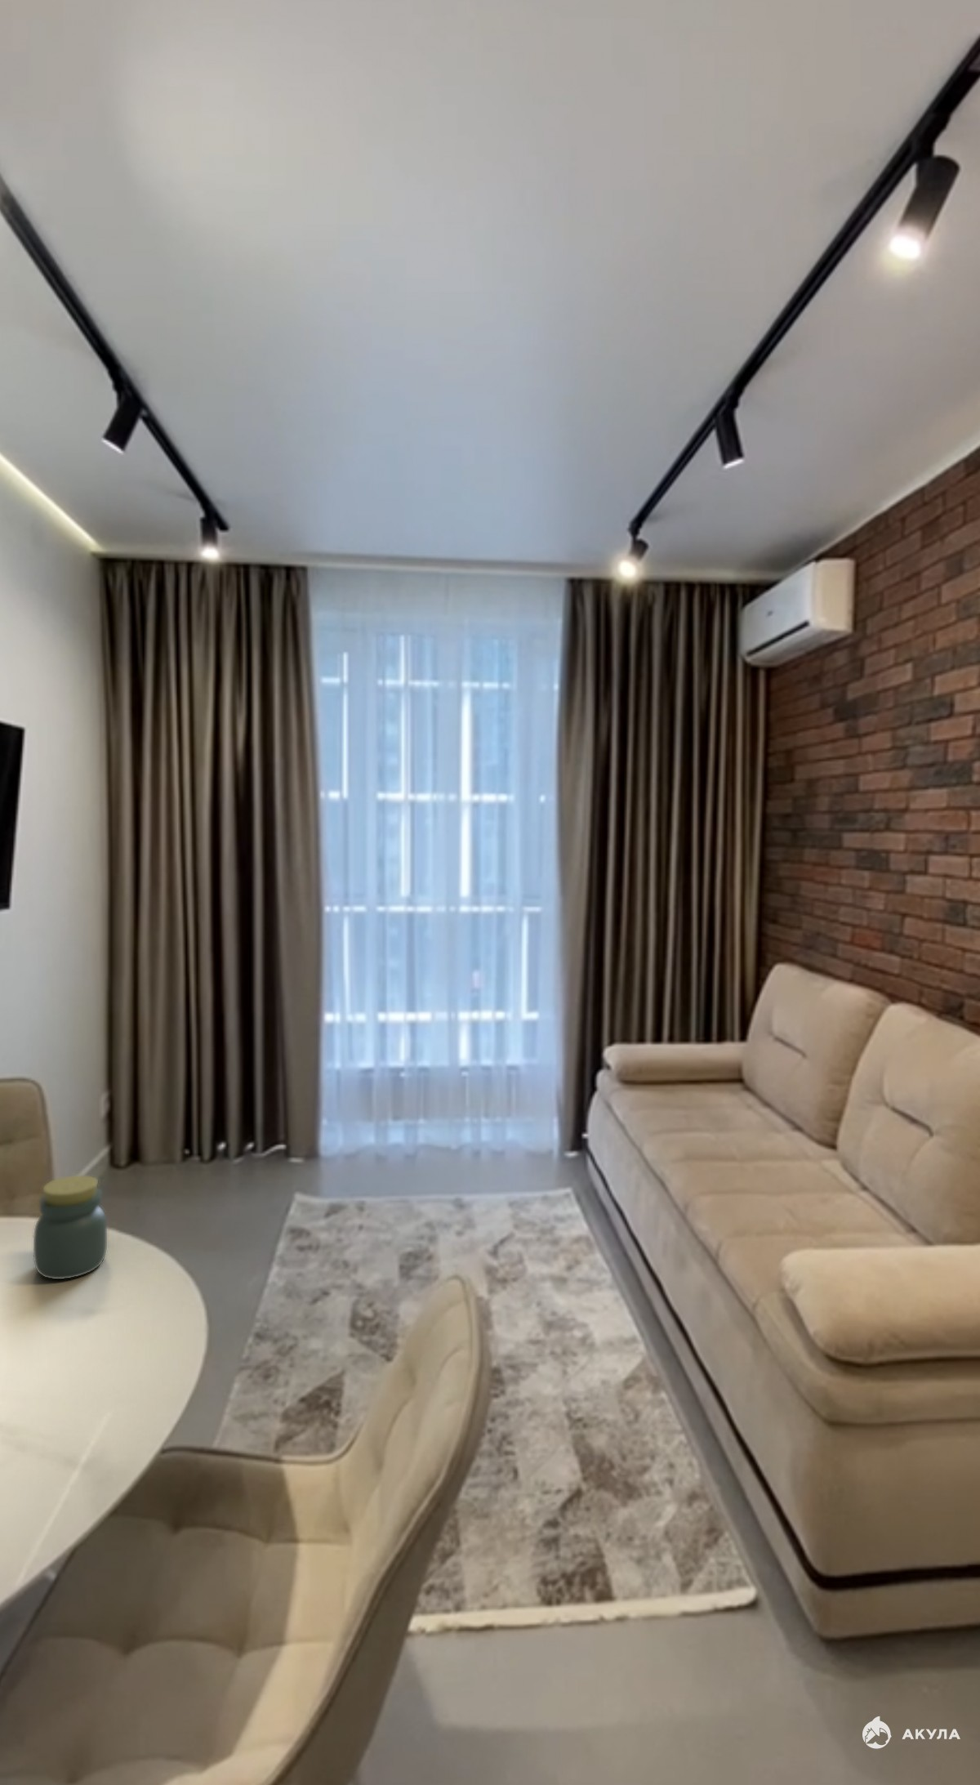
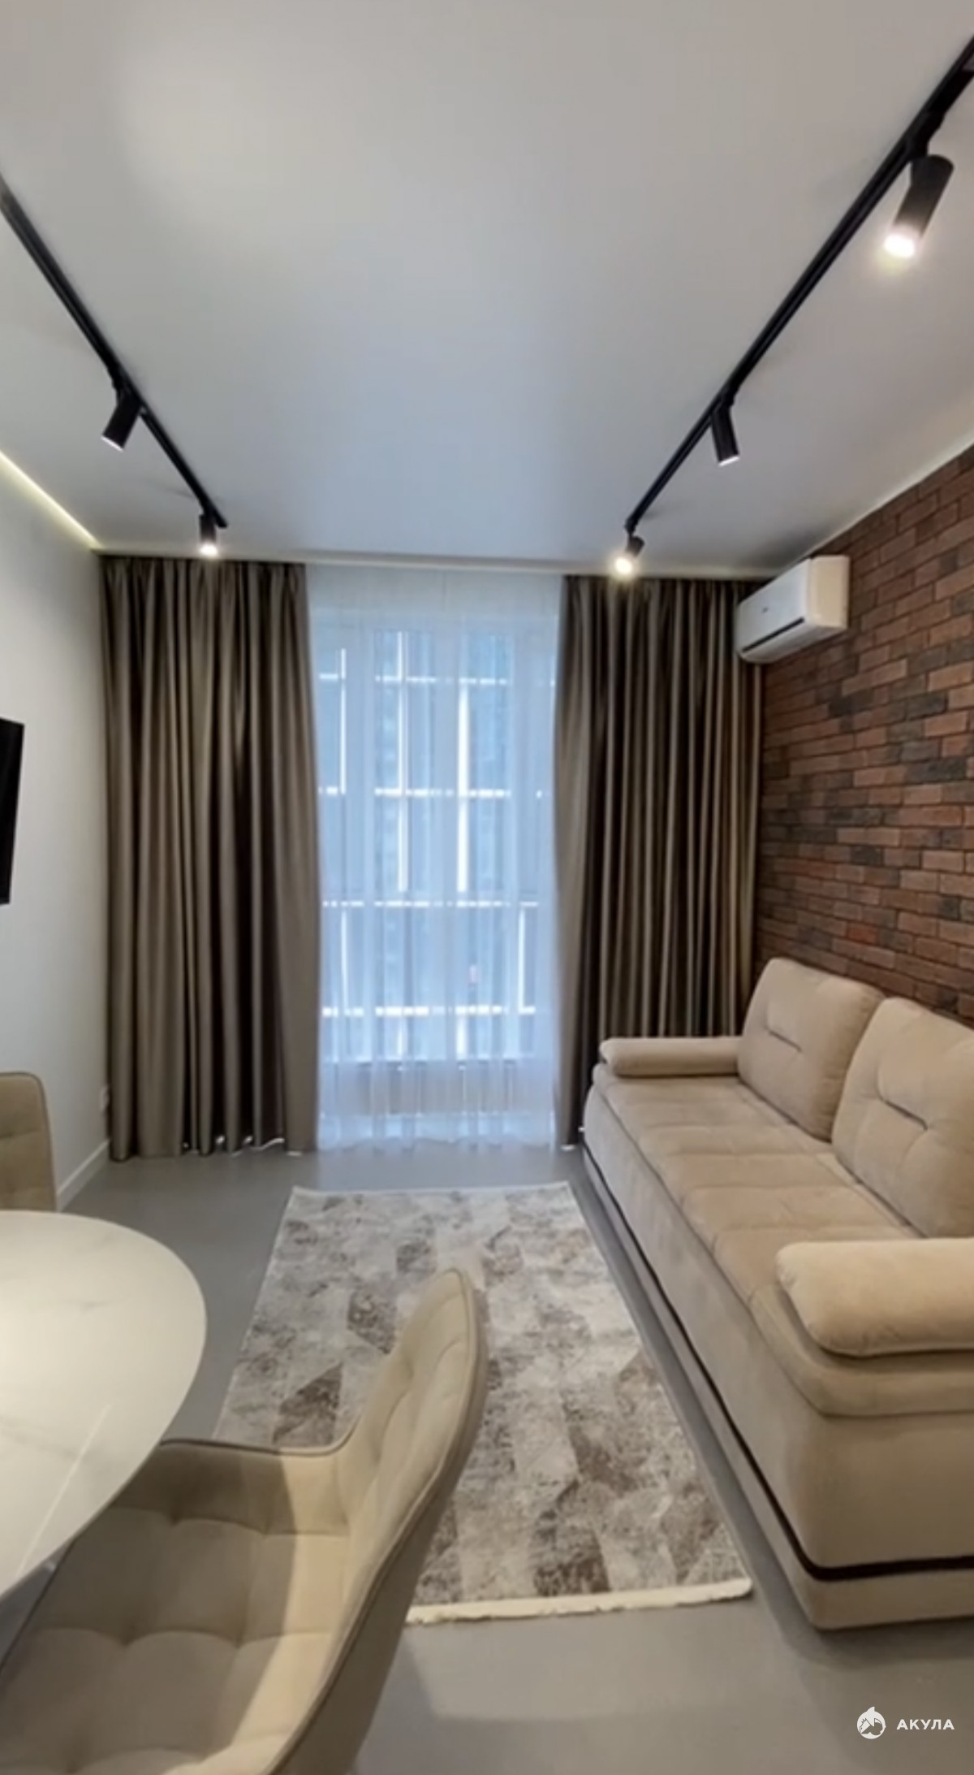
- jar (70, 1225)
